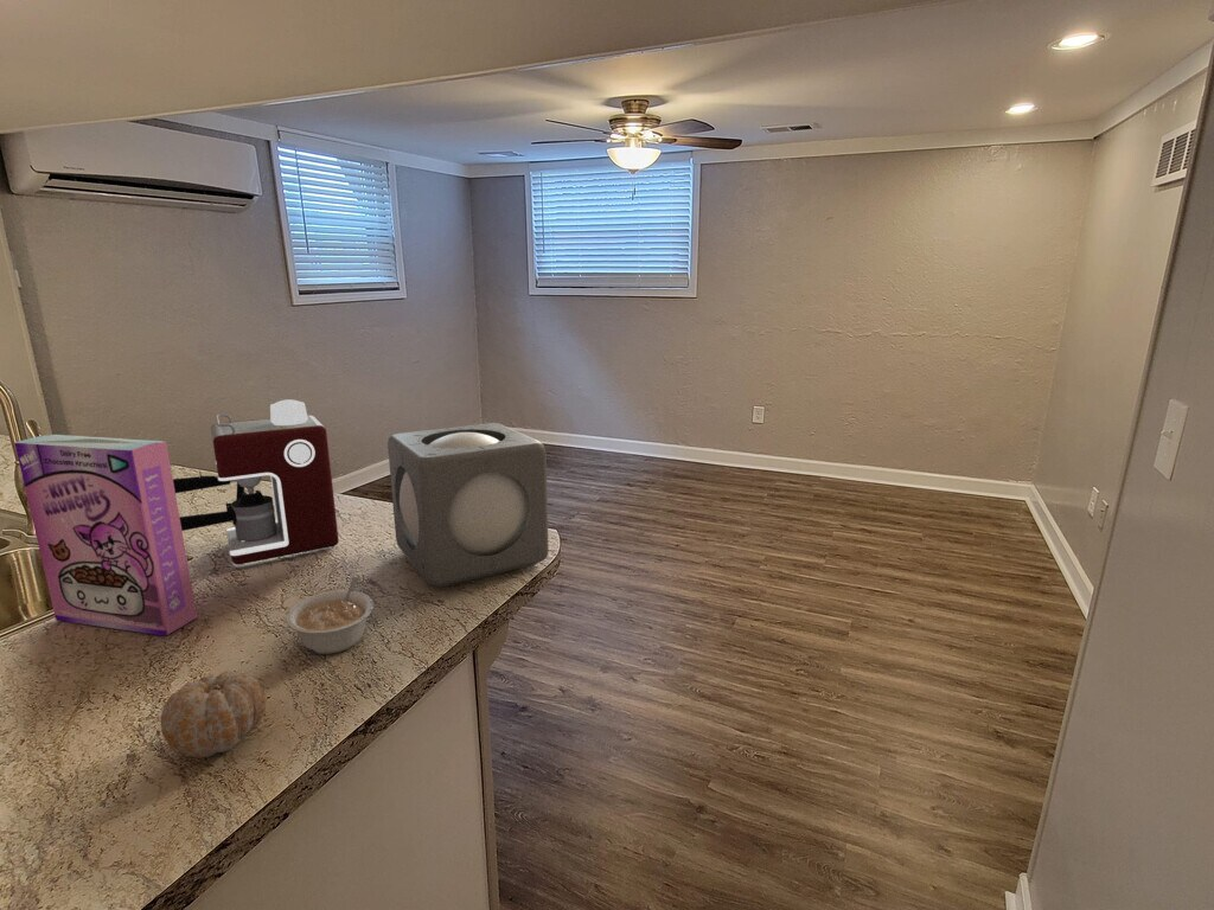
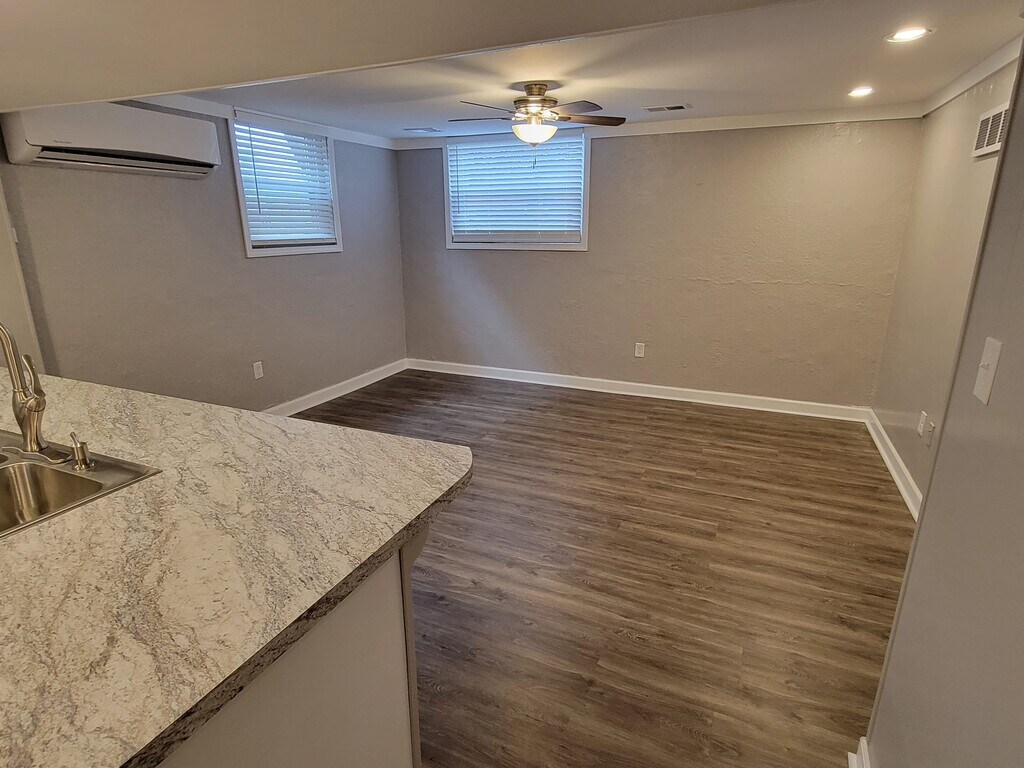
- cereal box (109, 532)
- speaker (467, 496)
- fruit (215, 713)
- coffee maker (249, 479)
- legume (331, 620)
